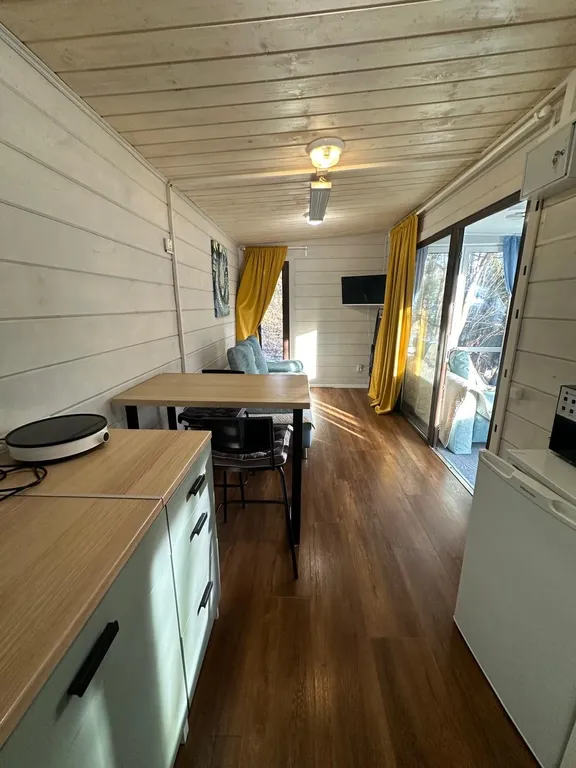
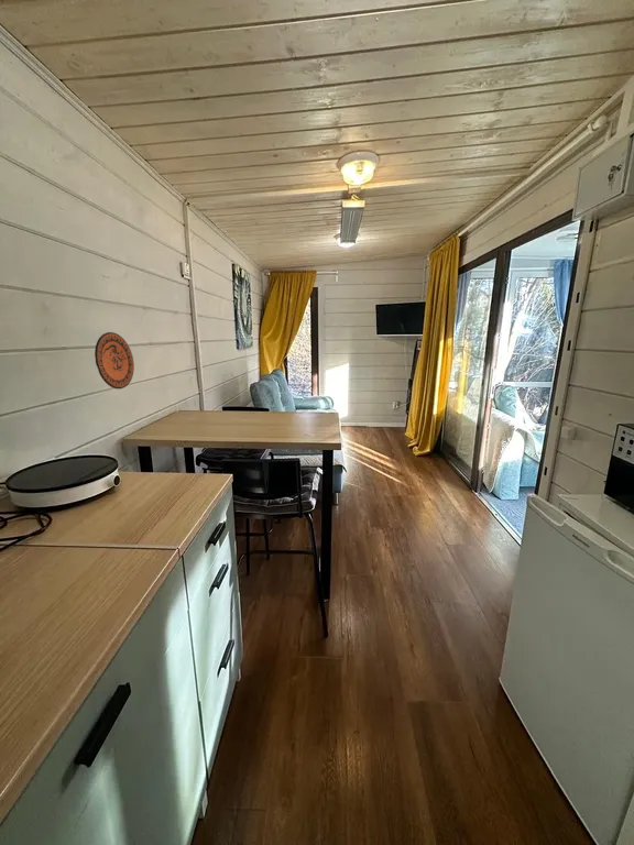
+ decorative plate (114, 361)
